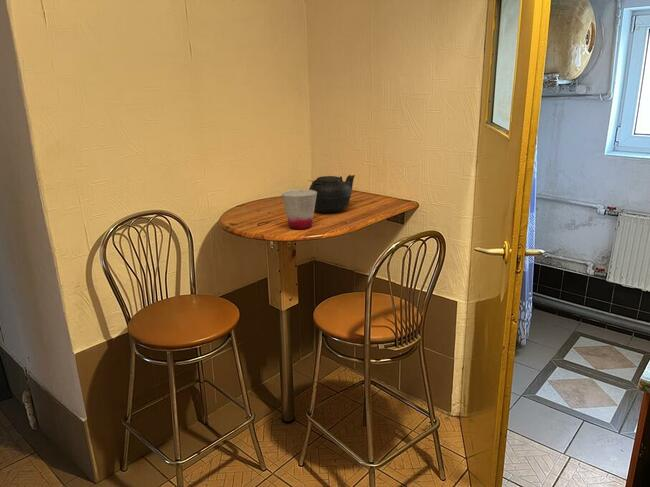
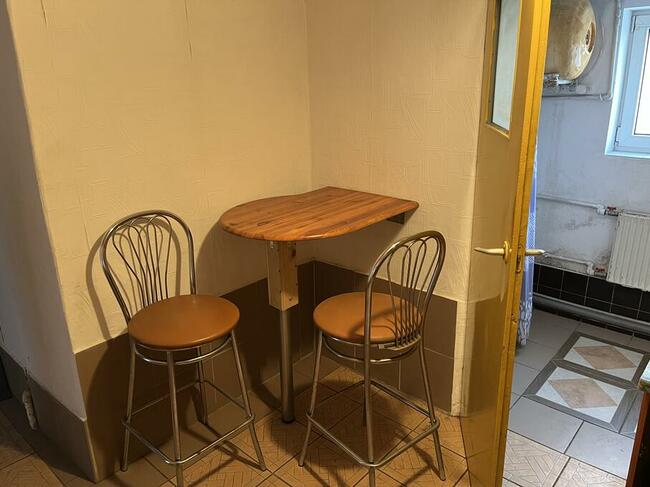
- cup (299, 209)
- teapot (333, 193)
